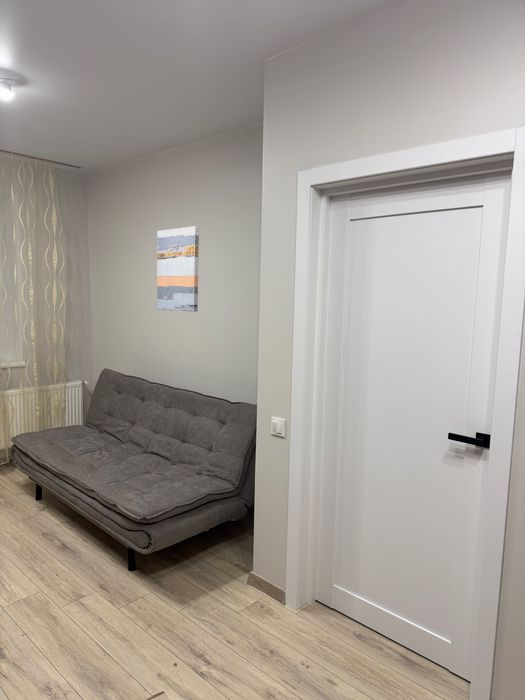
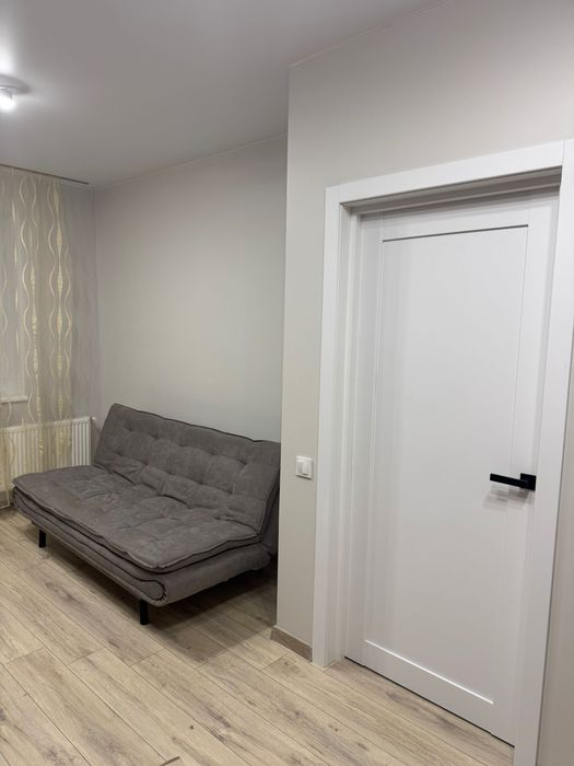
- wall art (176, 270)
